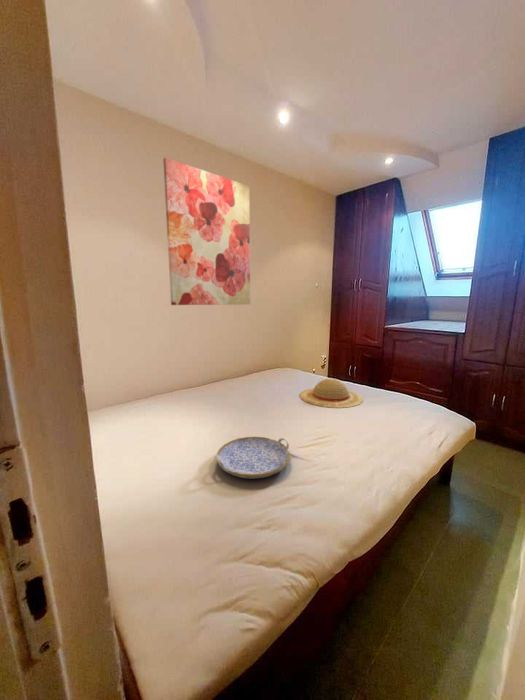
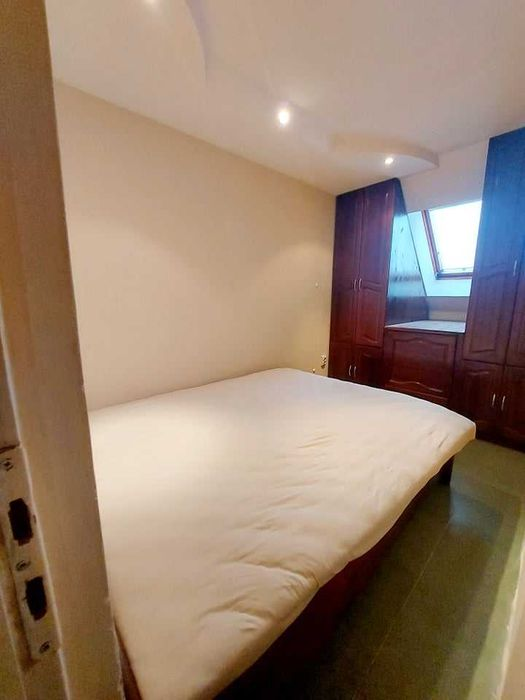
- serving tray (253, 454)
- straw hat (330, 387)
- wall art (212, 241)
